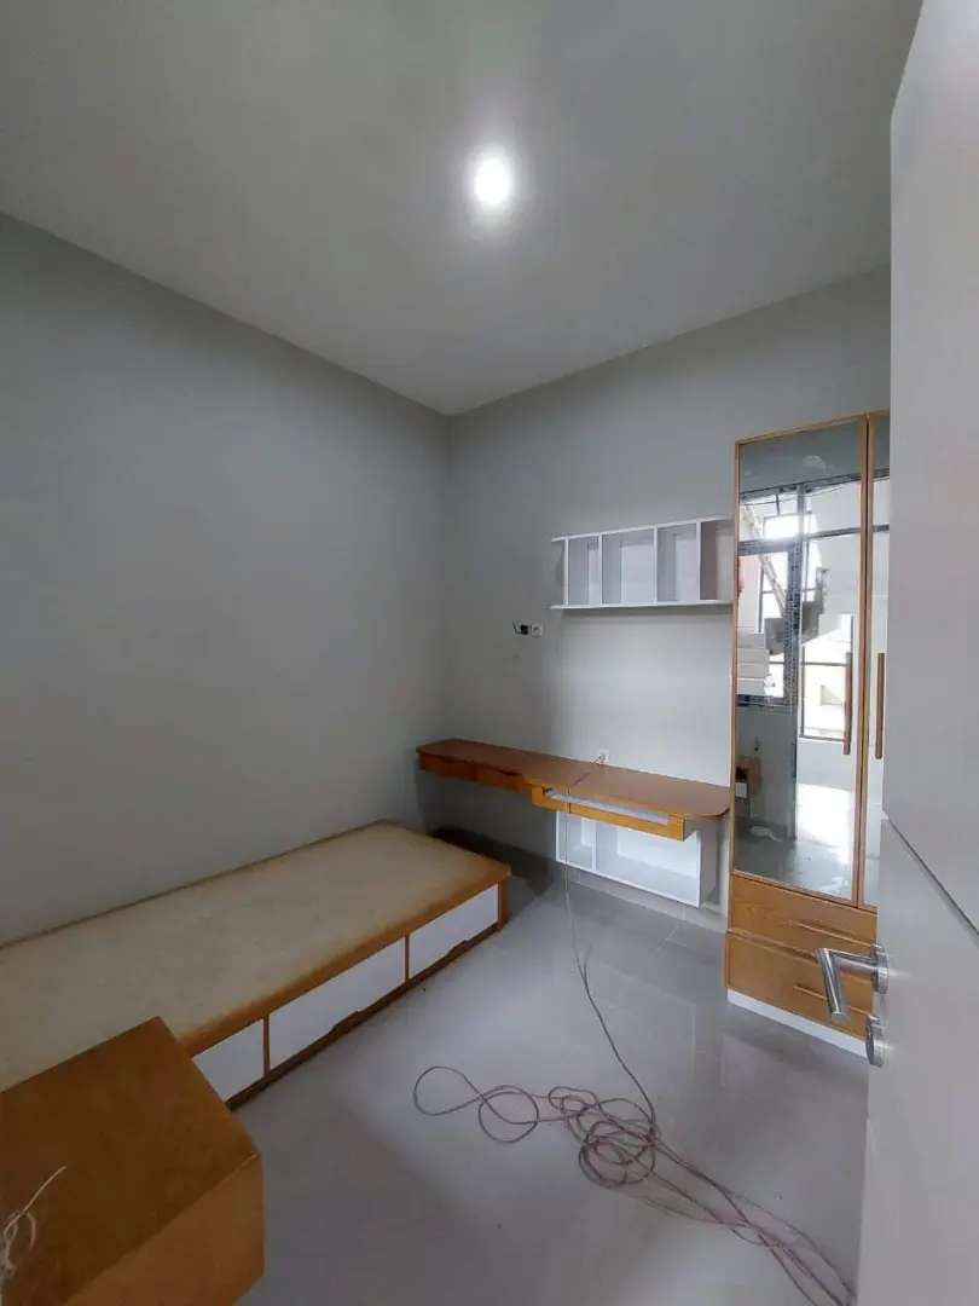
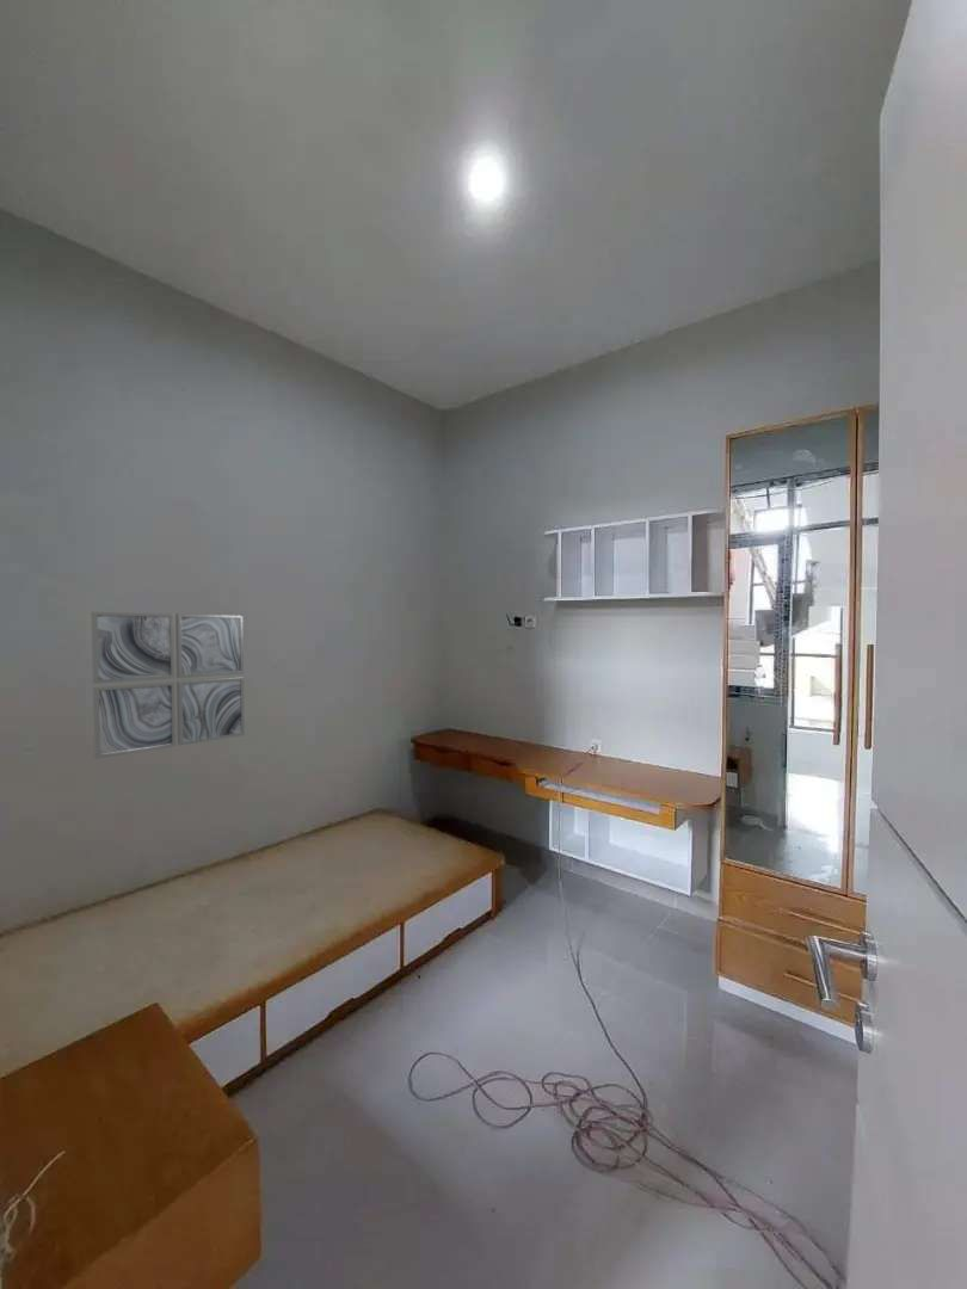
+ wall art (177, 681)
